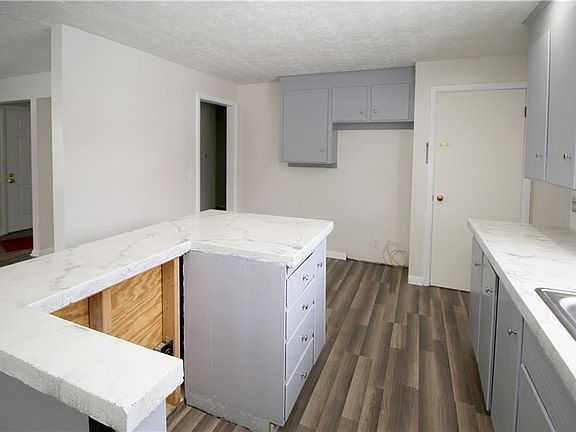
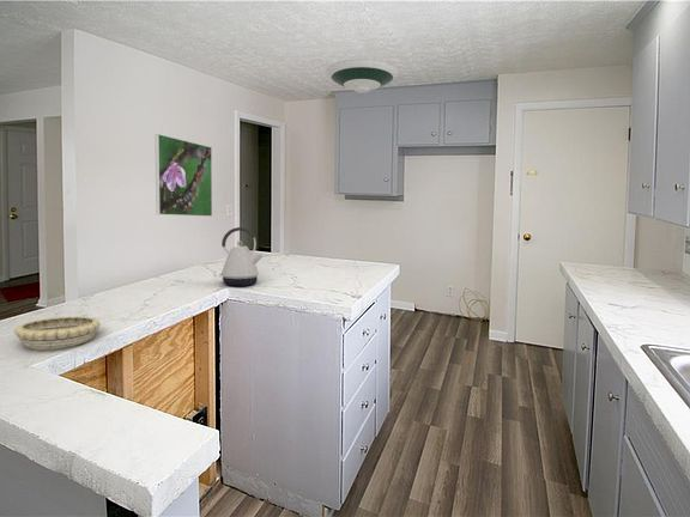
+ kettle (241, 255)
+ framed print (186, 178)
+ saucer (362, 81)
+ decorative bowl (59, 332)
